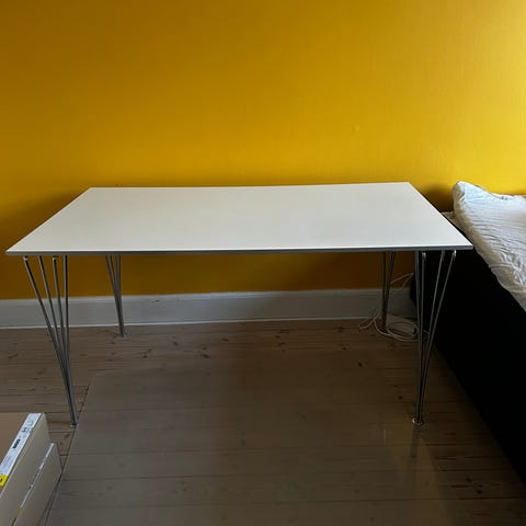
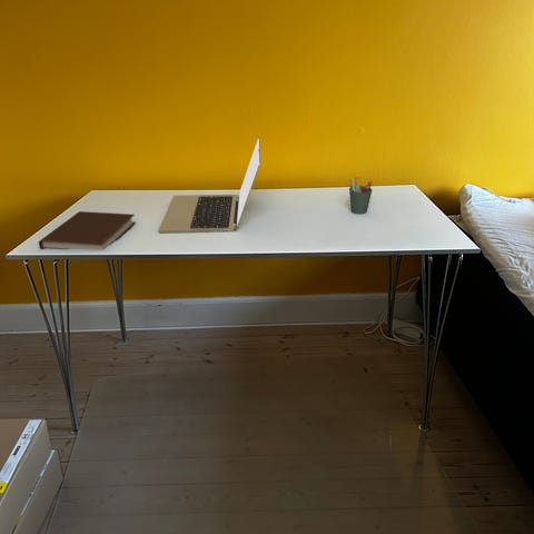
+ notebook (89, 230)
+ pen holder (359, 194)
+ laptop (211, 195)
